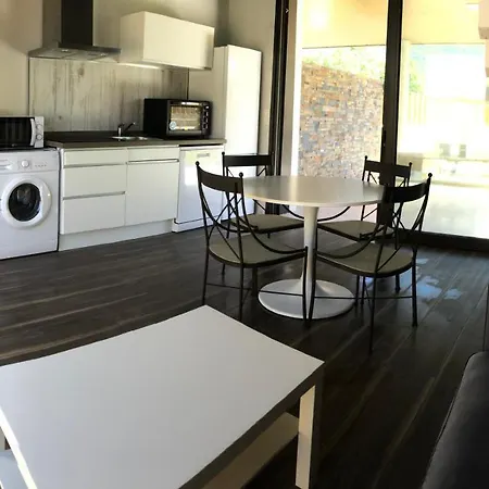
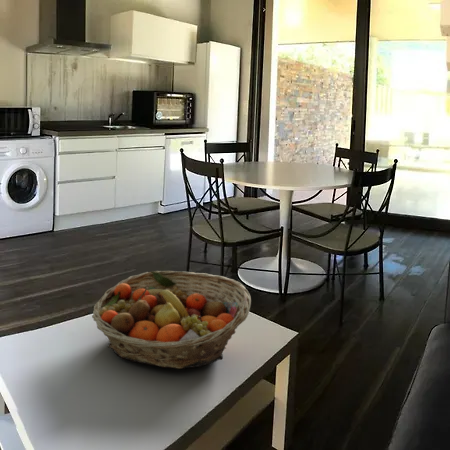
+ fruit basket (171, 315)
